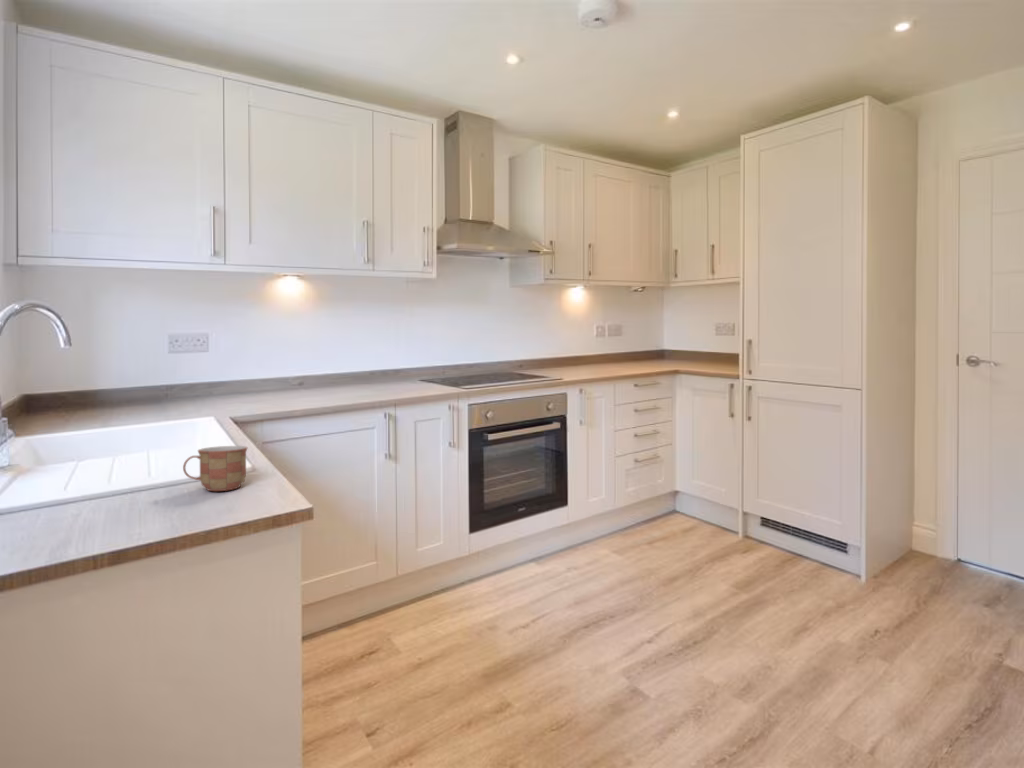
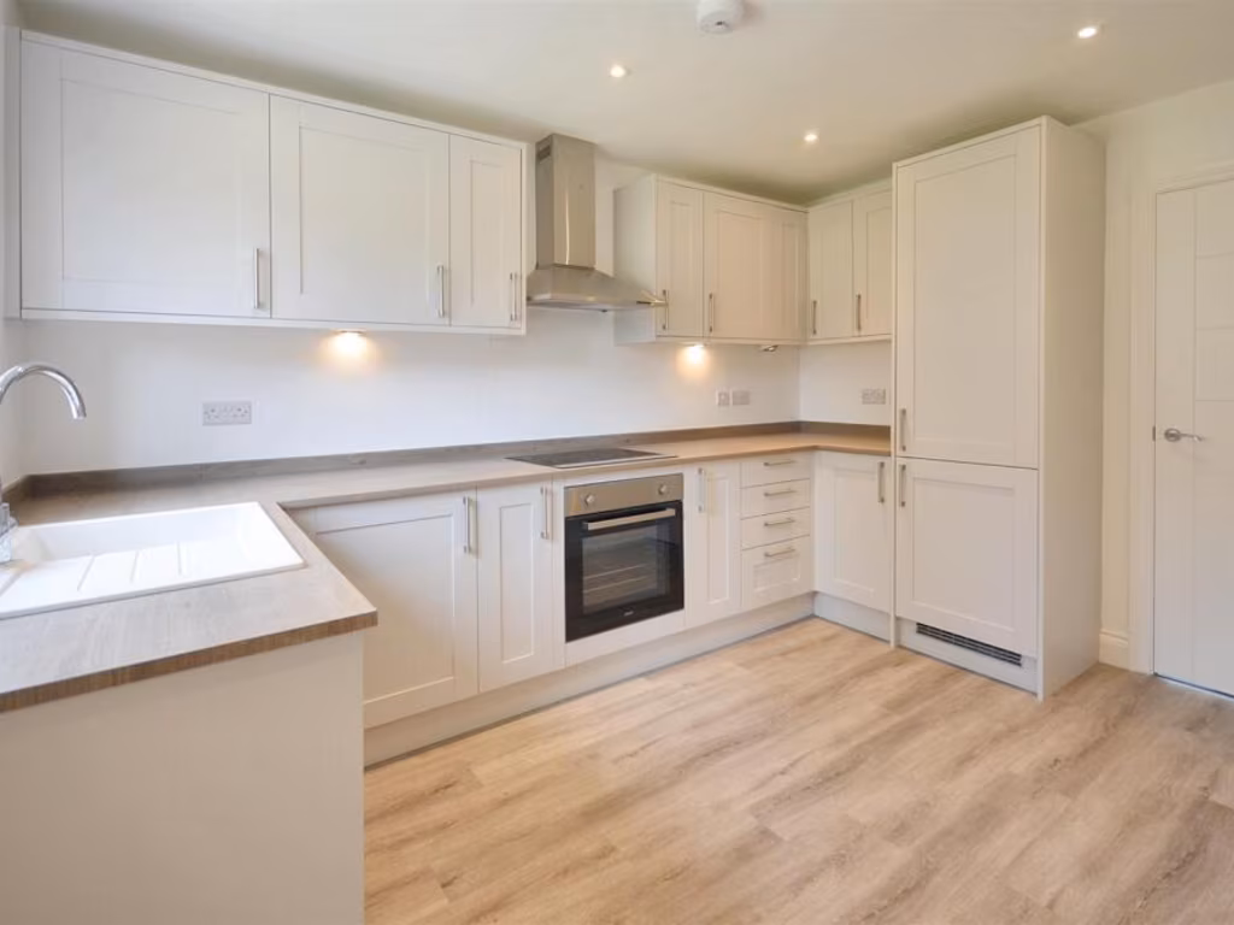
- mug (216, 468)
